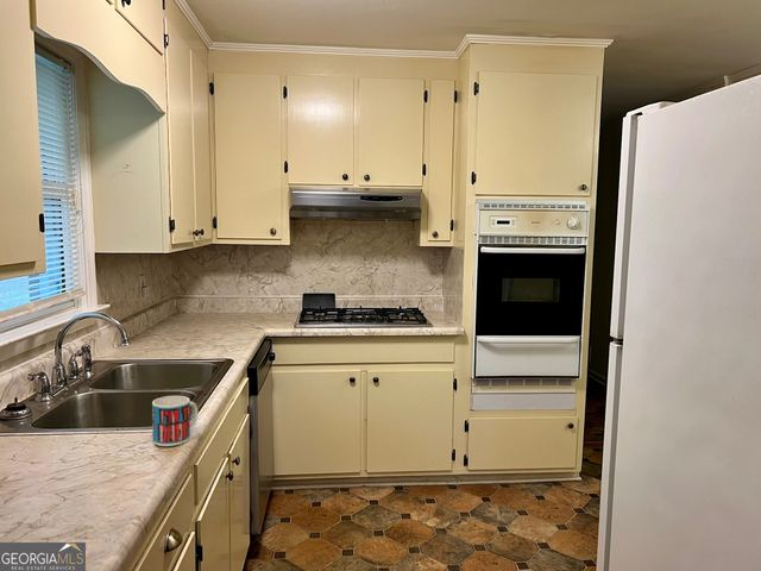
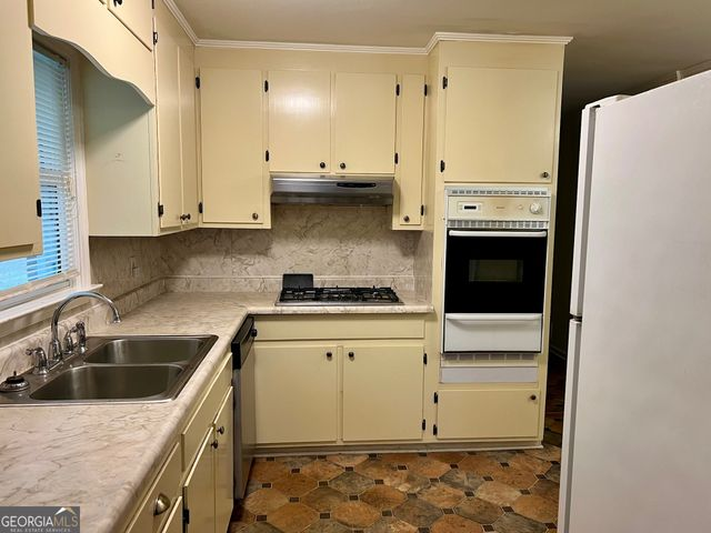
- mug (175, 418)
